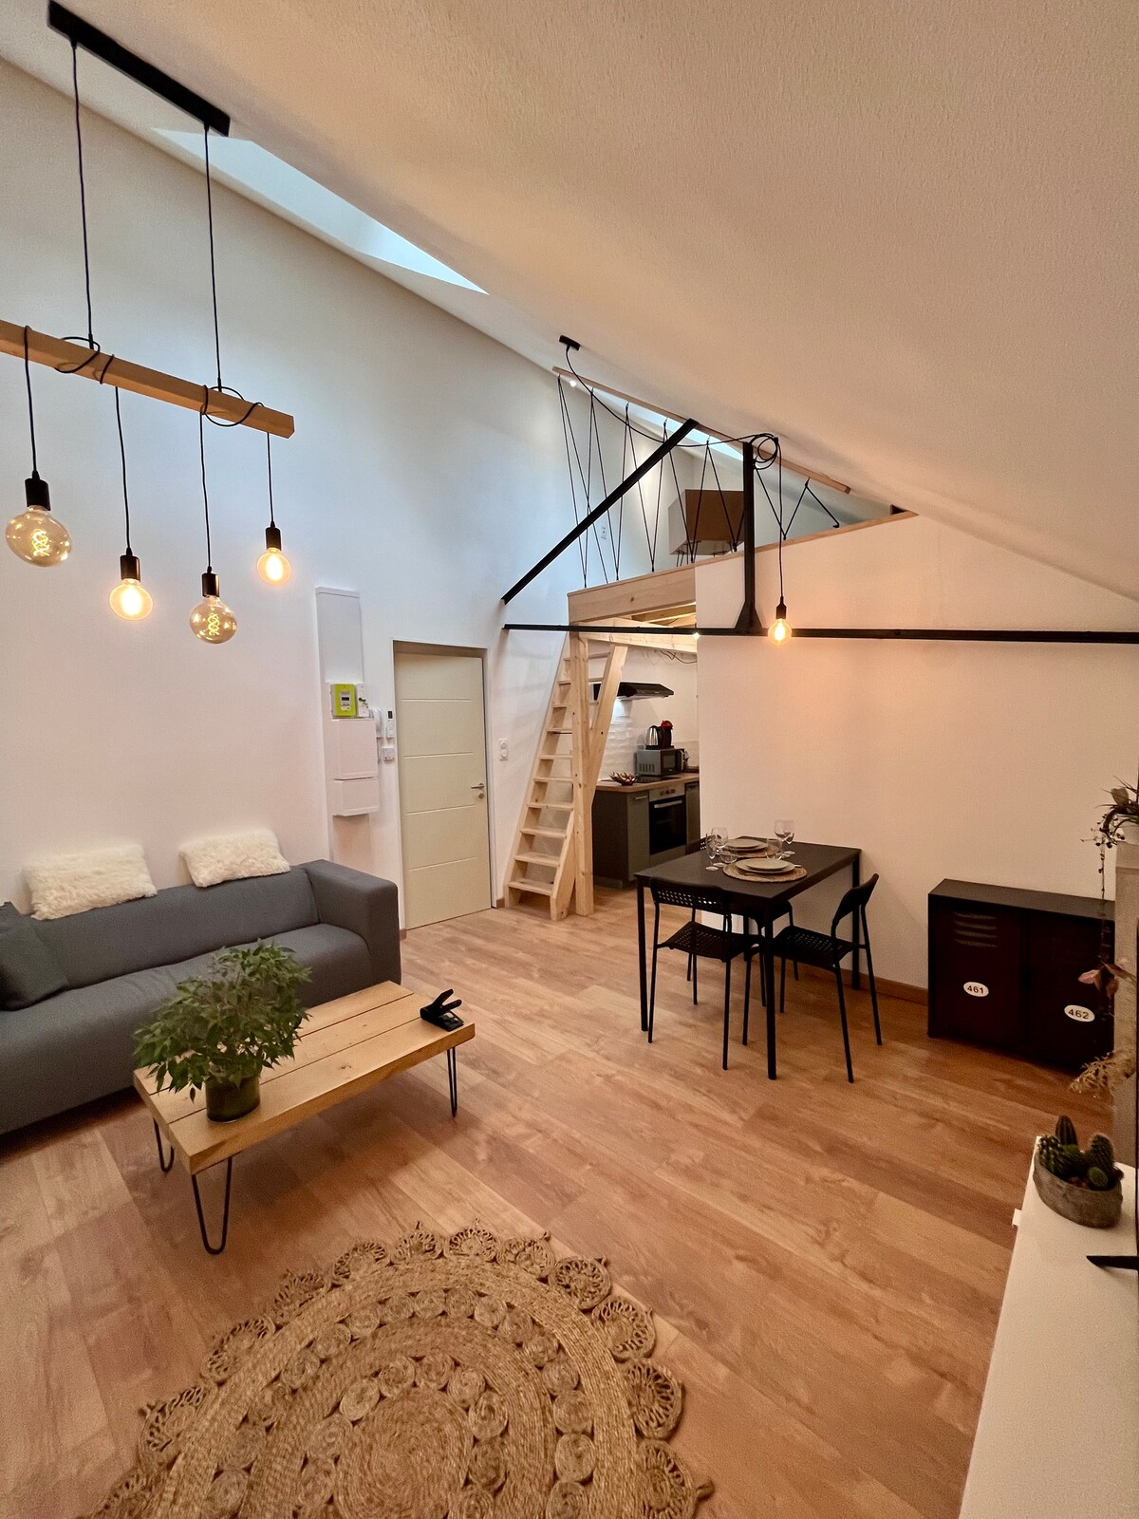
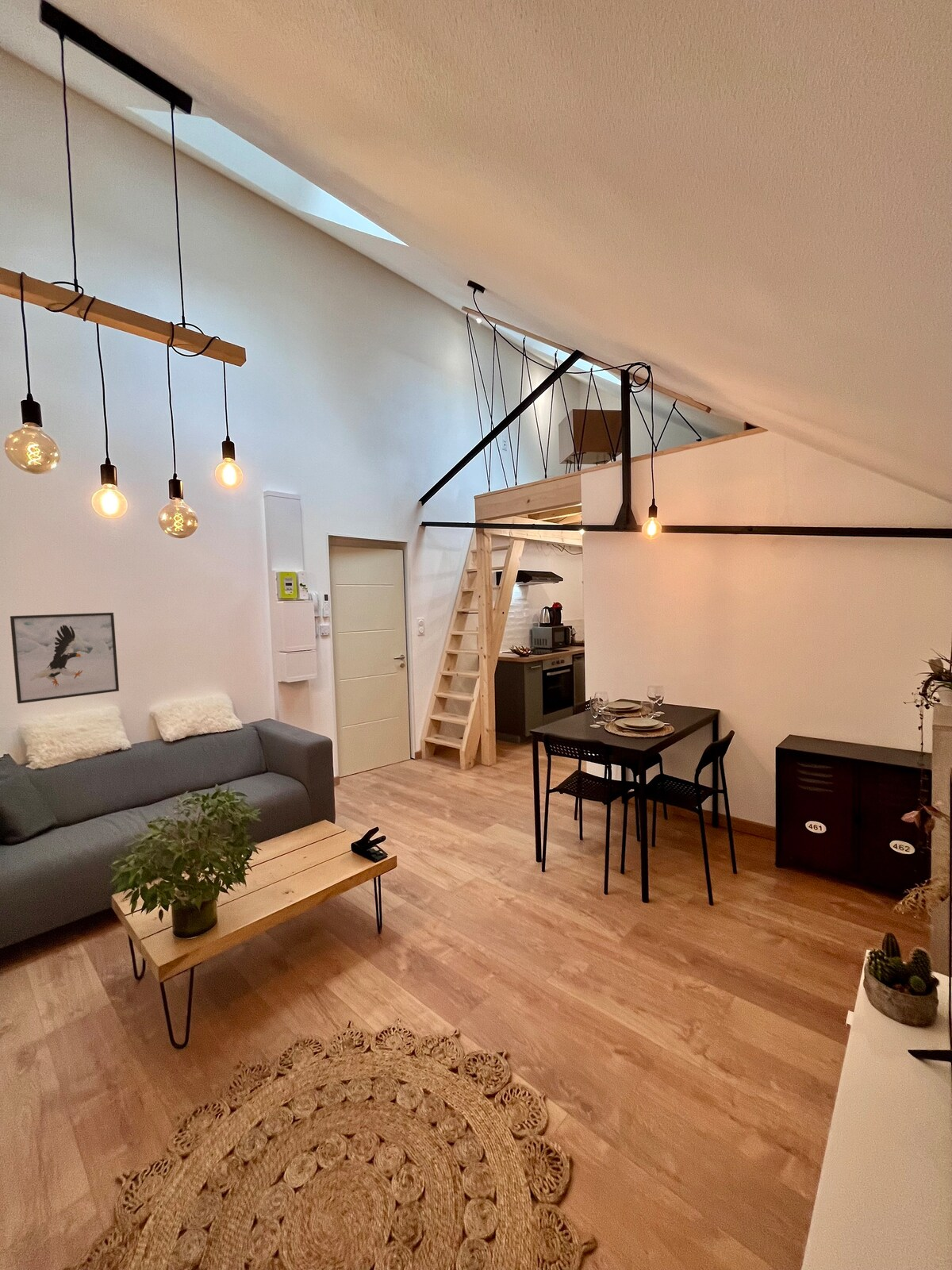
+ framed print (67, 656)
